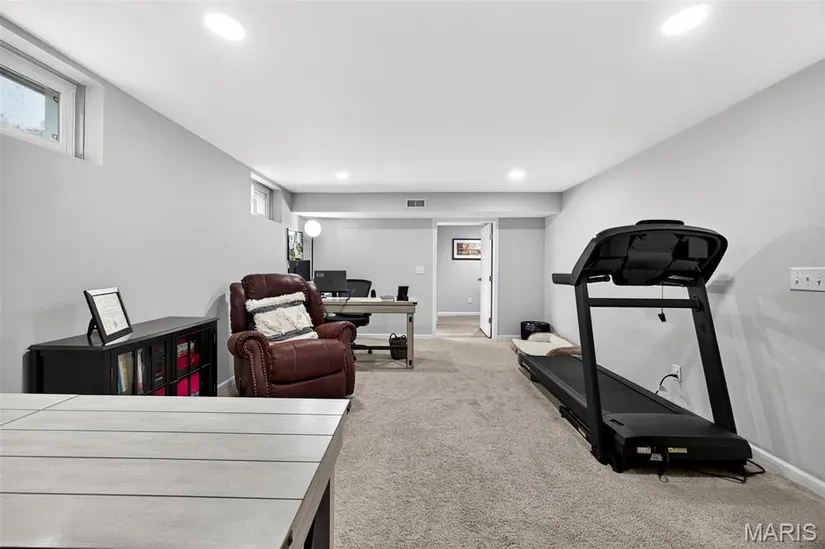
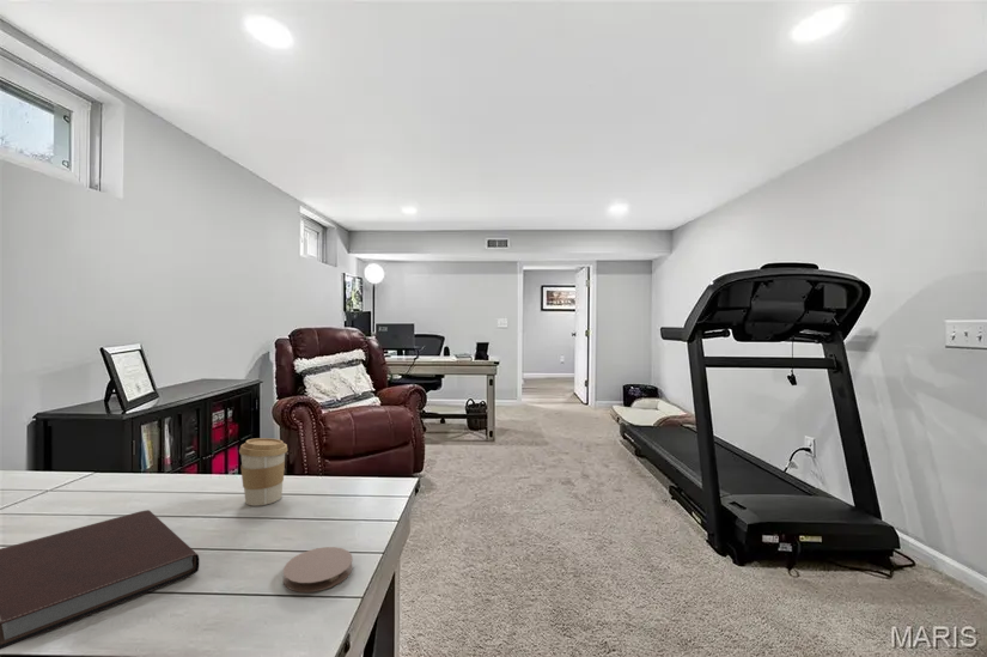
+ notebook (91, 562)
+ coffee cup (263, 469)
+ coaster (318, 567)
